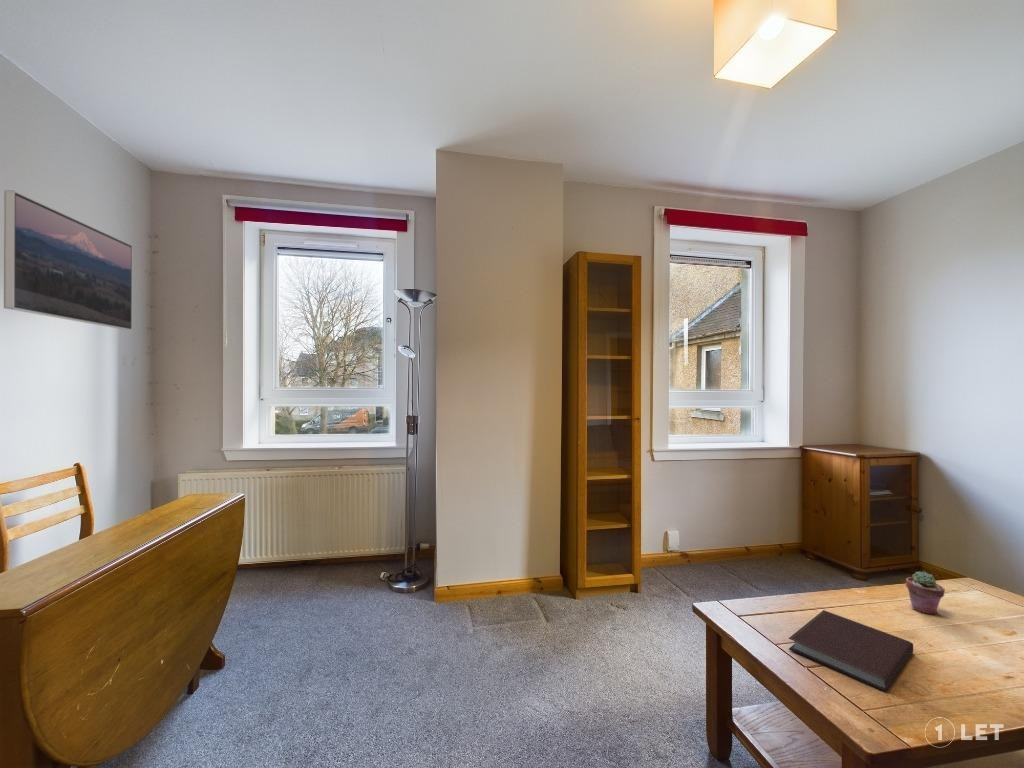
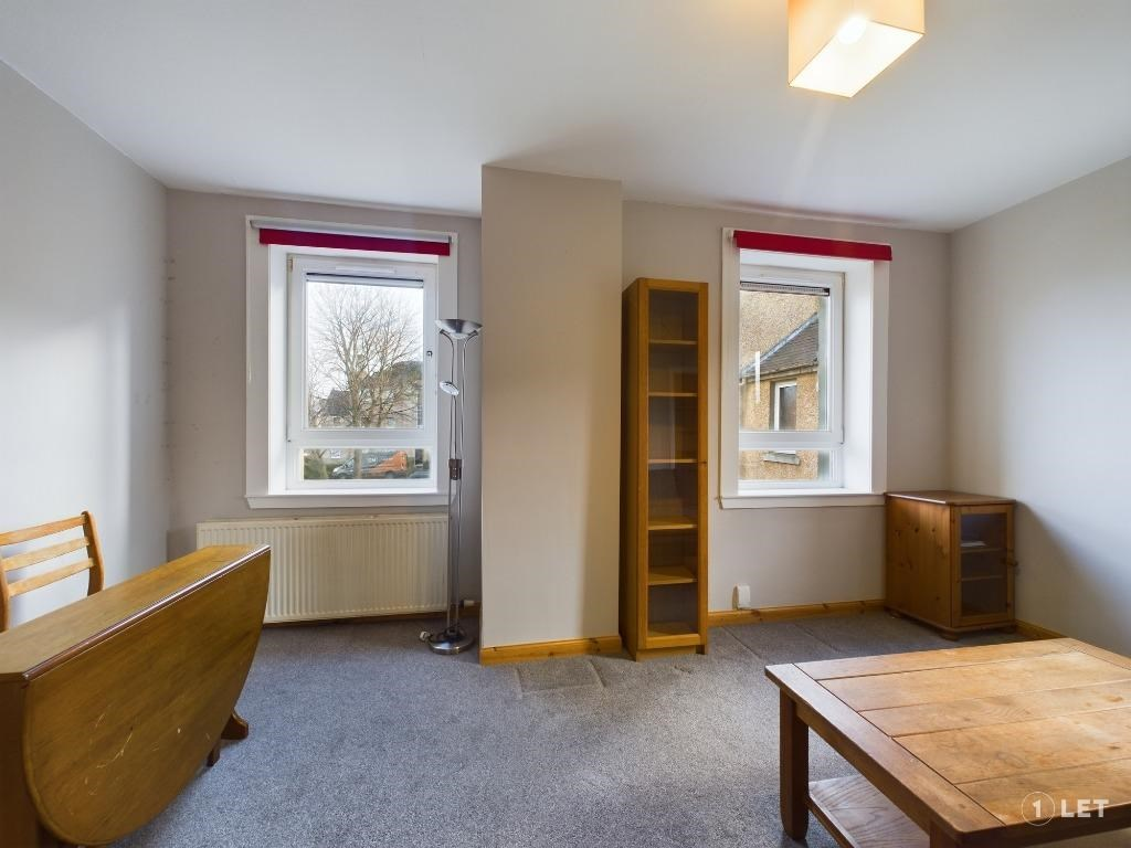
- notebook (850, 645)
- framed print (78, 271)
- potted succulent (924, 591)
